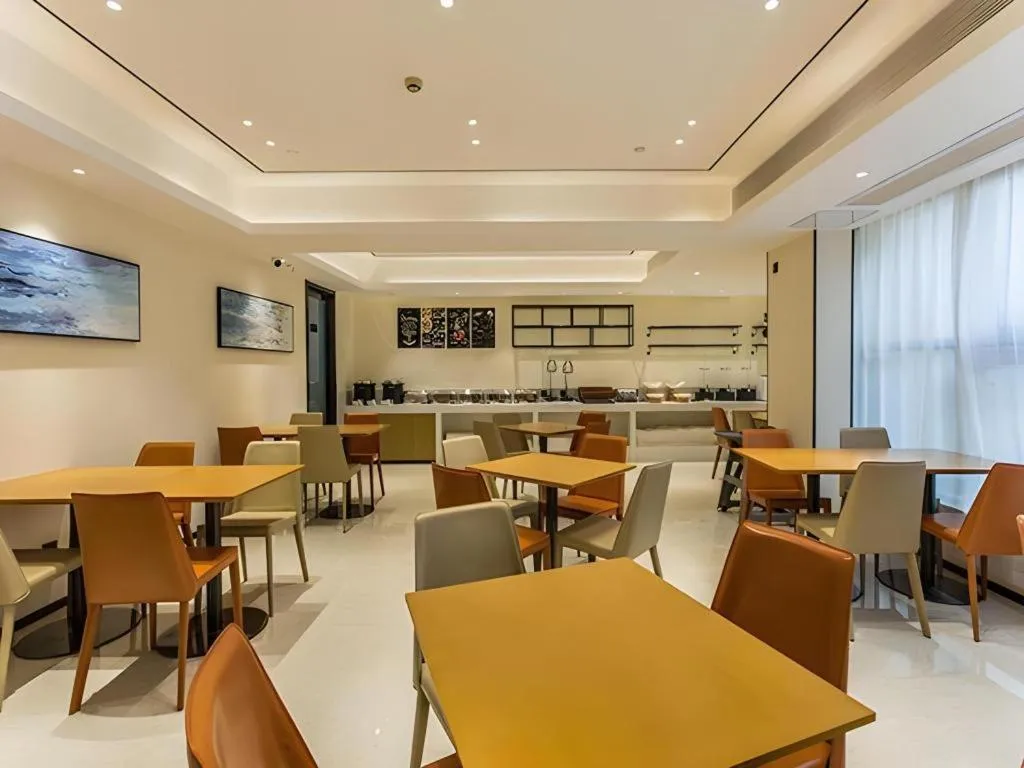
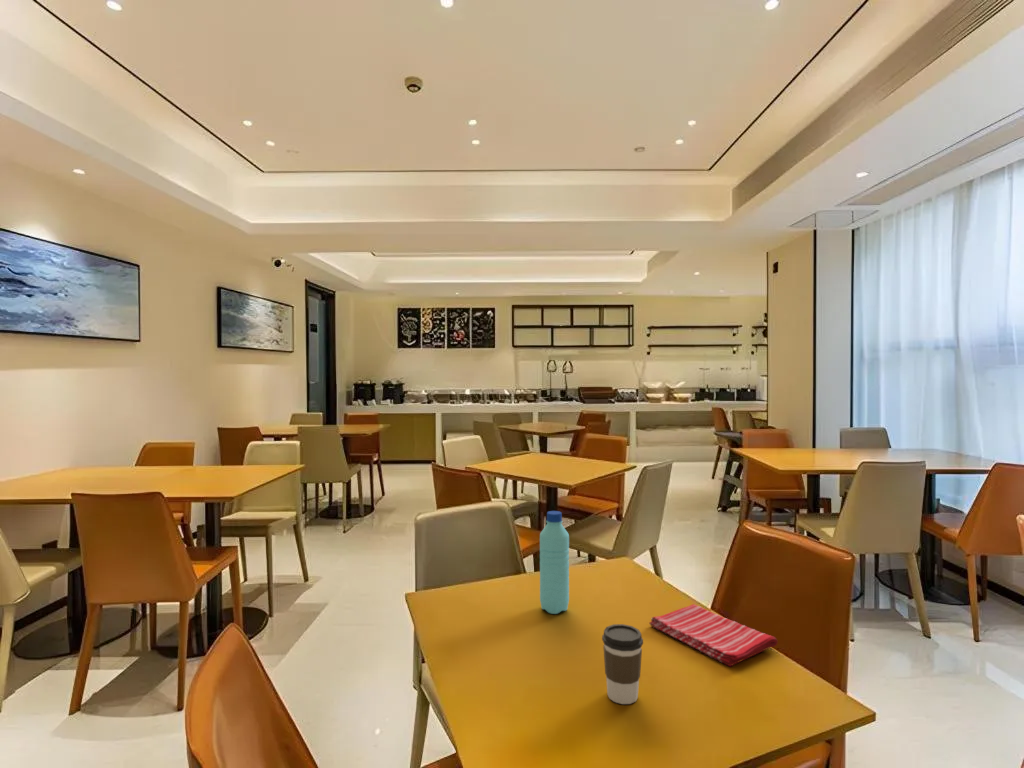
+ water bottle (554, 560)
+ coffee cup (622, 663)
+ dish towel (711, 630)
